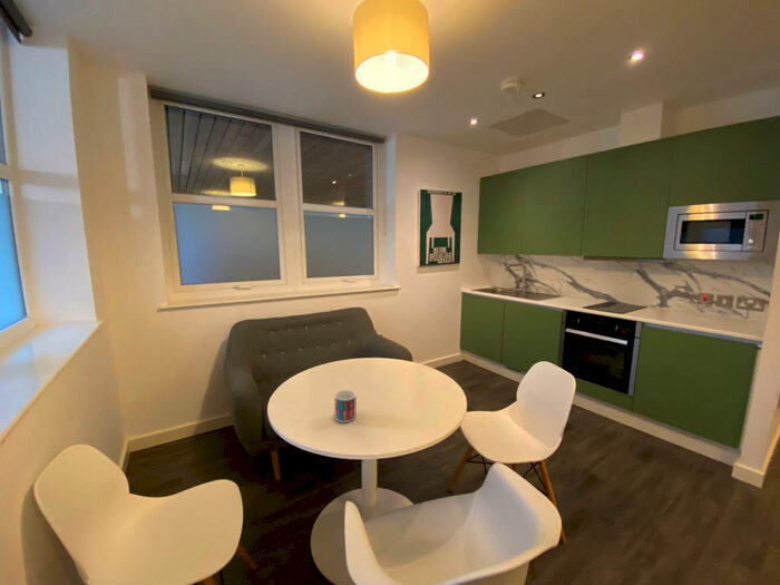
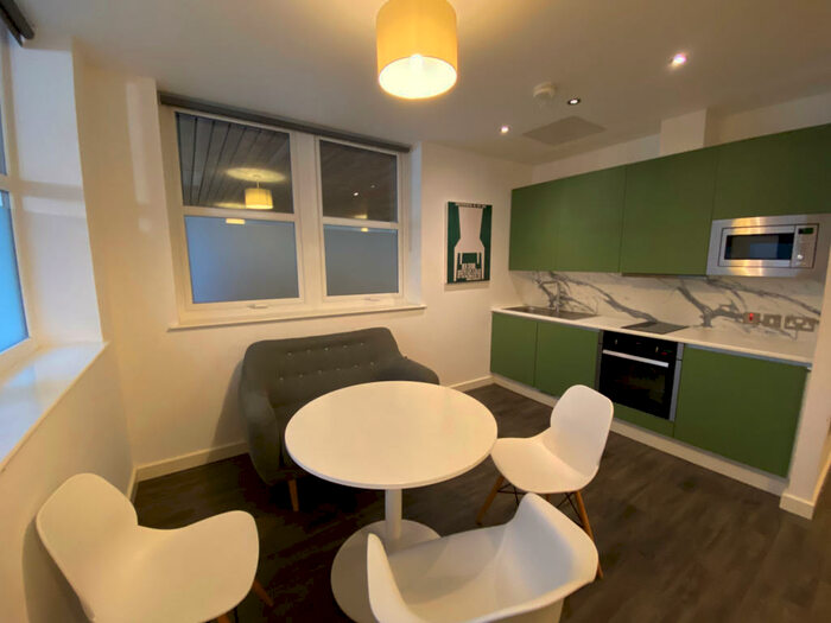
- mug (345, 403)
